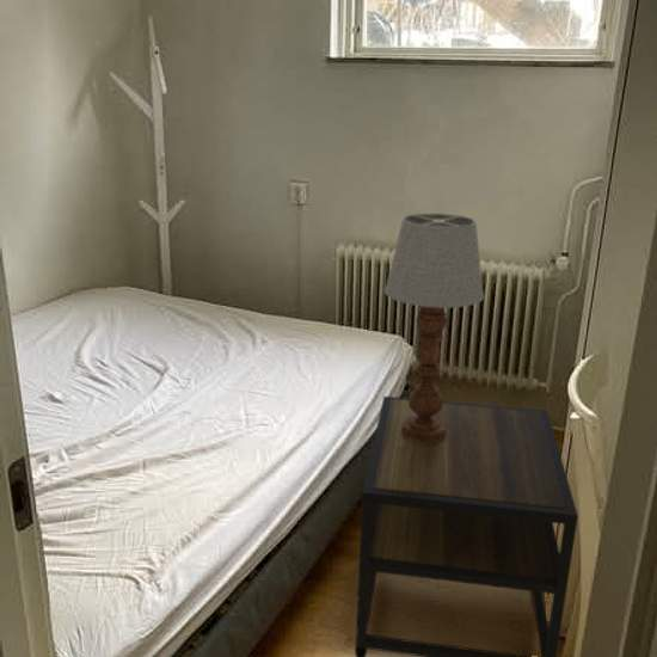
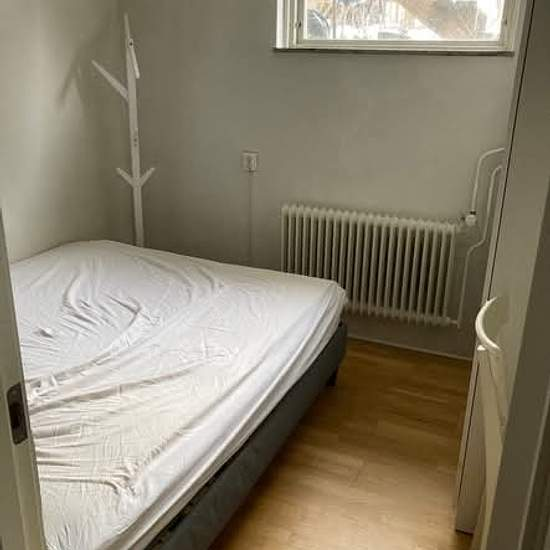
- table lamp (430, 330)
- side table (458, 524)
